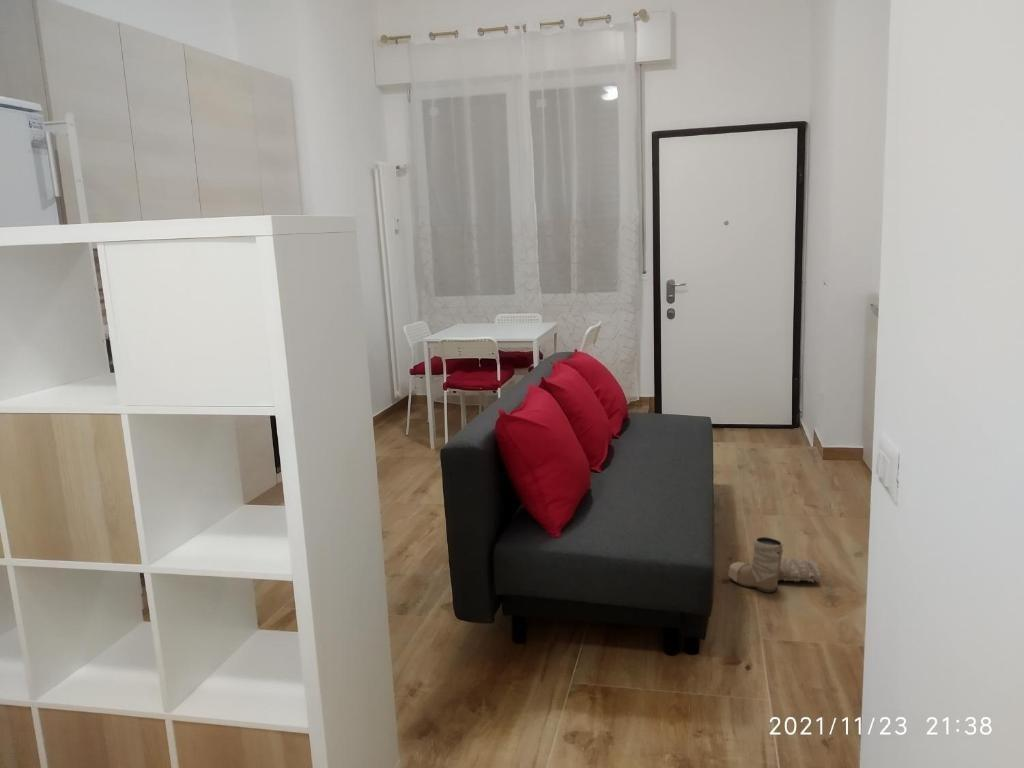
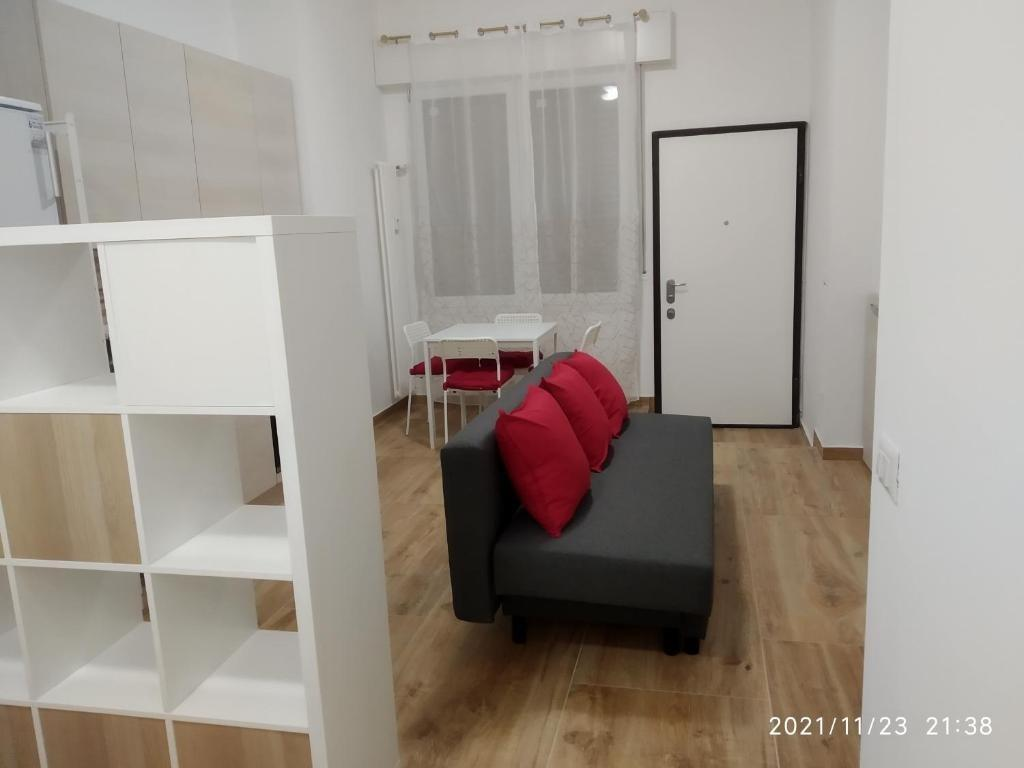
- boots (772, 555)
